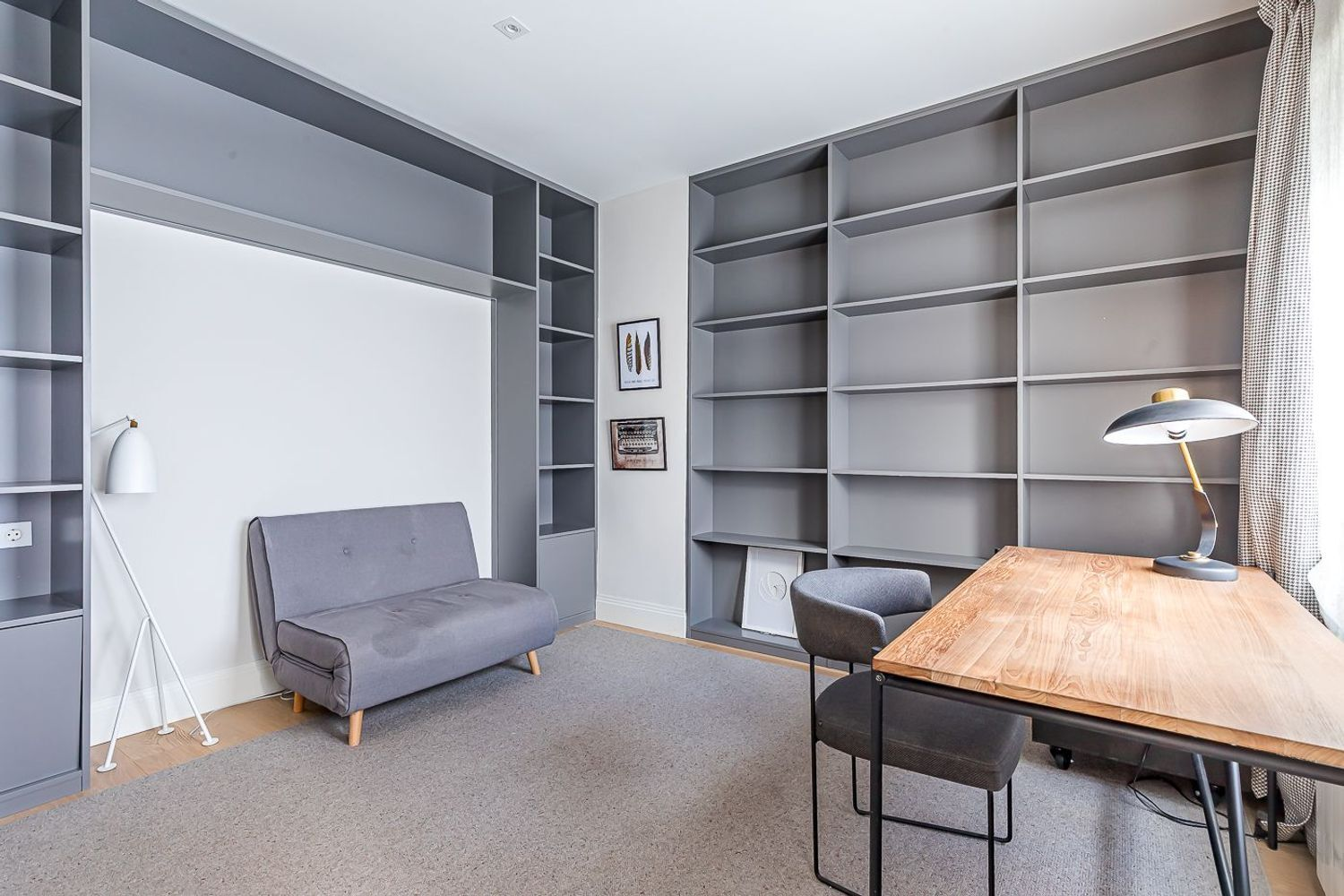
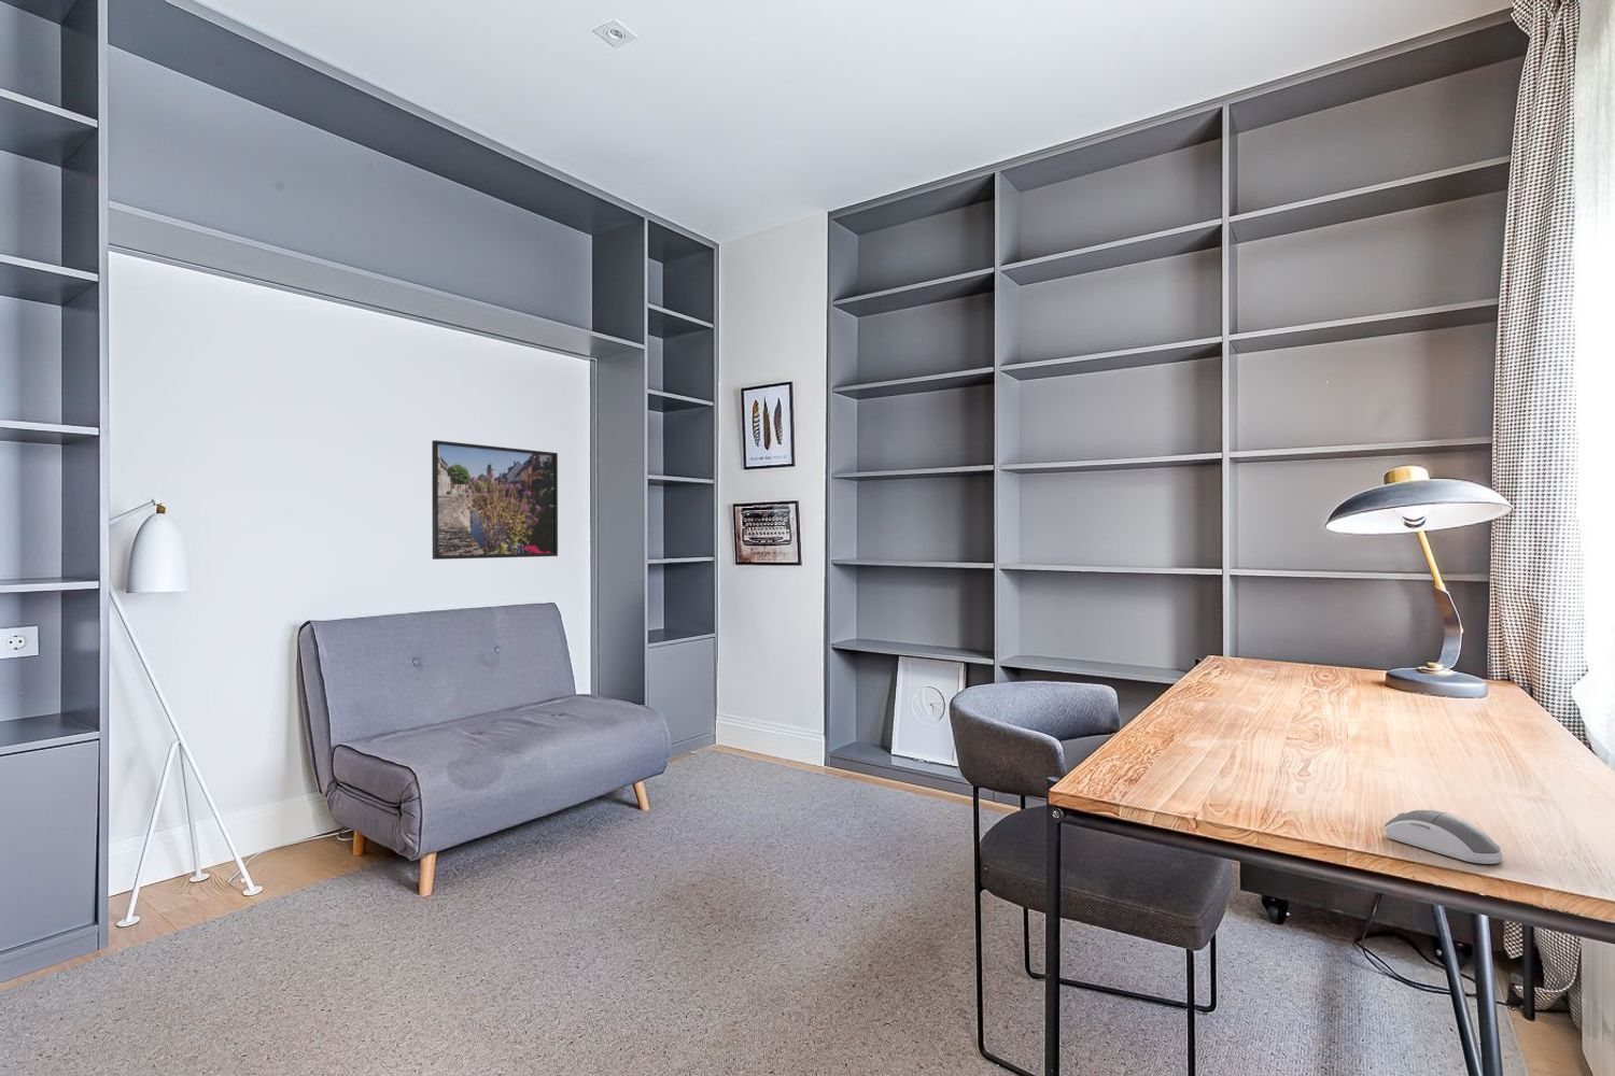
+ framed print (499, 502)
+ computer mouse (1442, 830)
